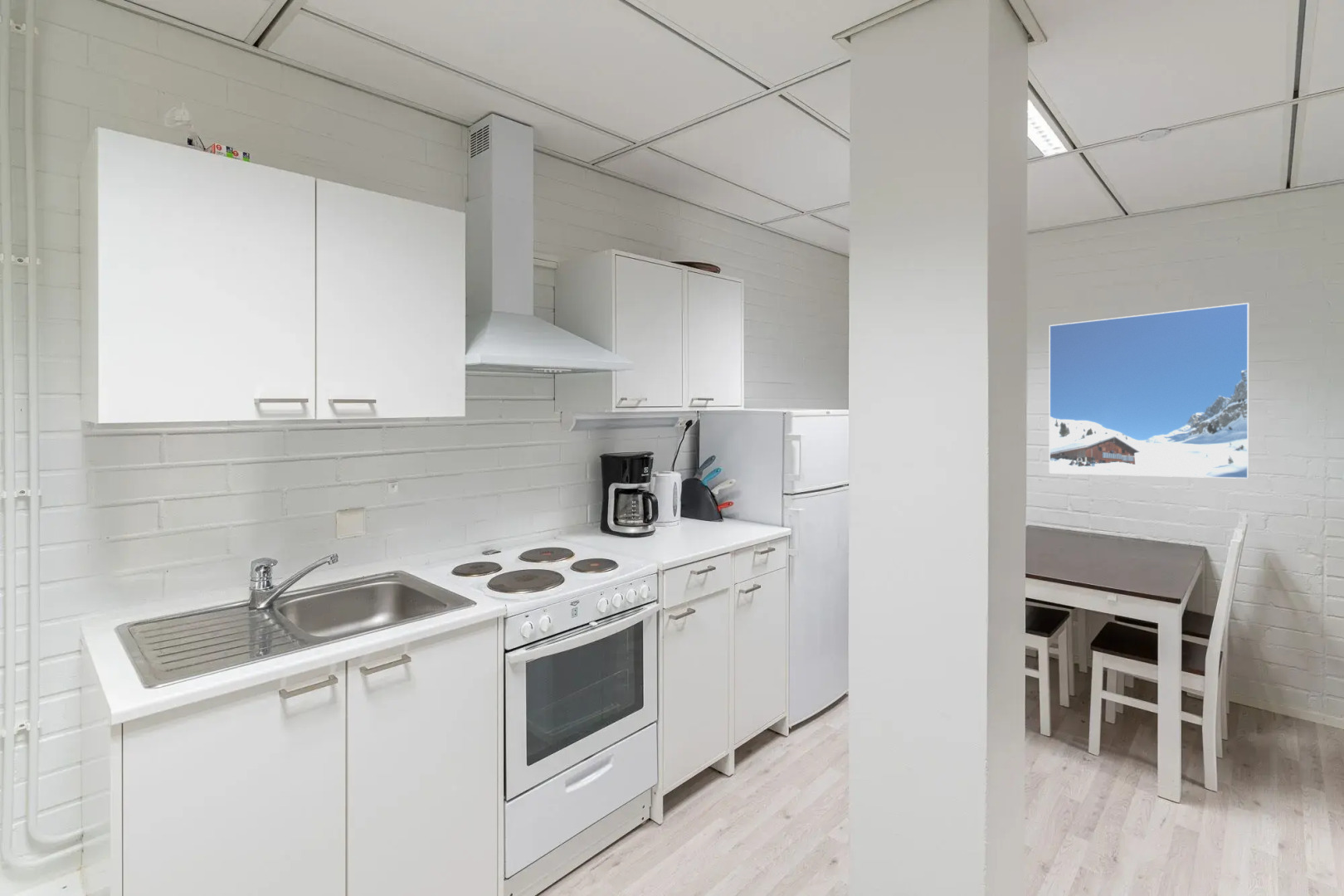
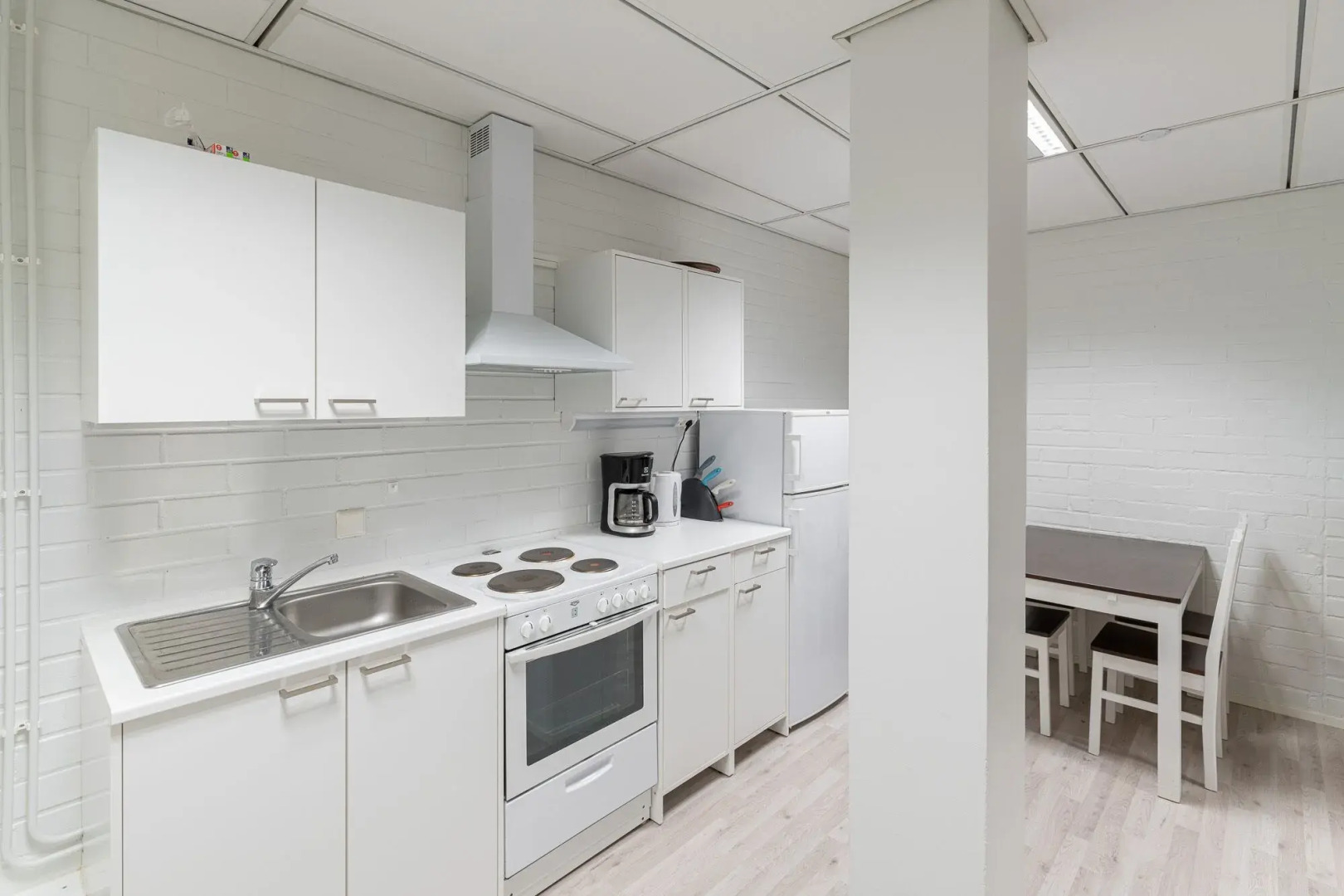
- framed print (1141, 395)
